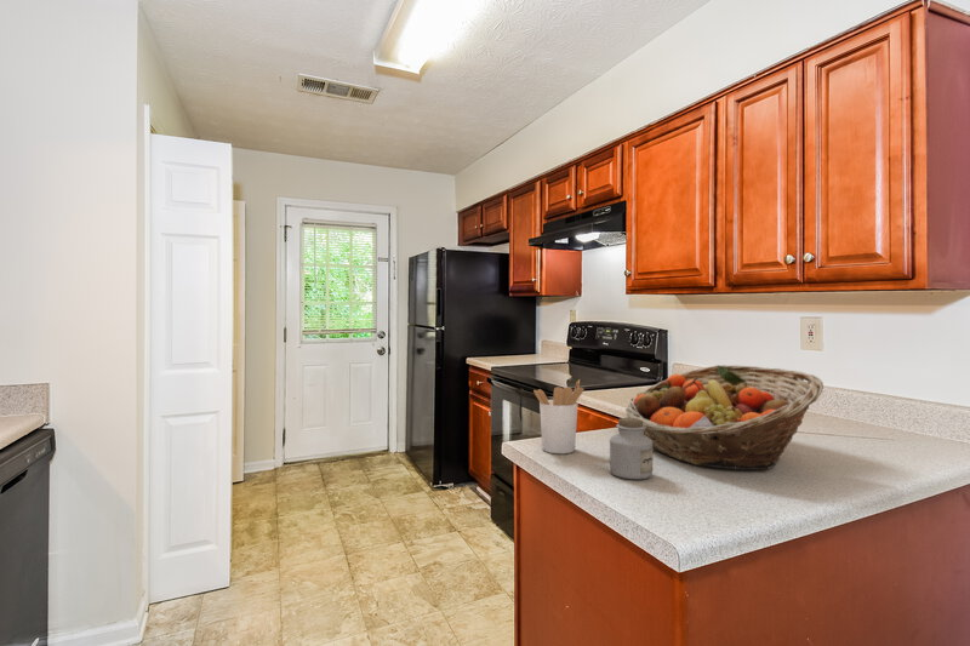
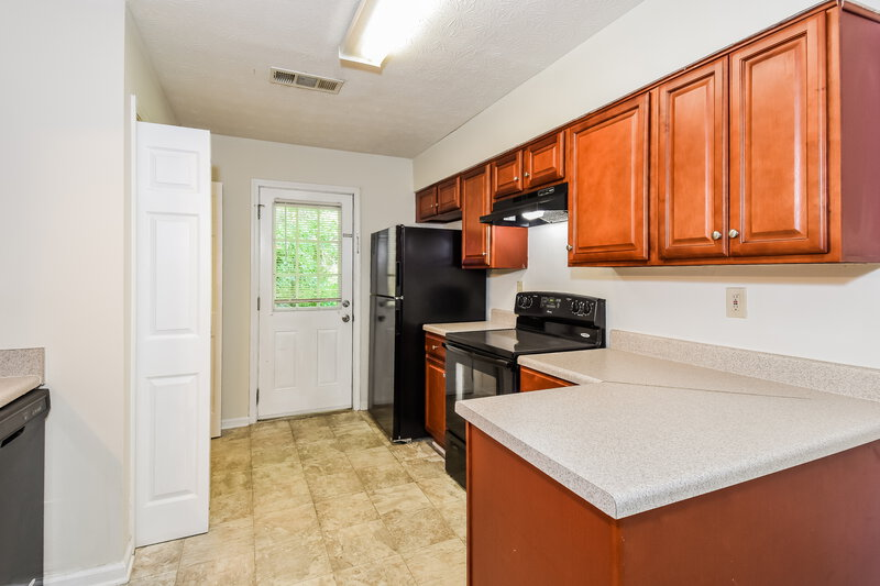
- utensil holder (561, 416)
- jar (630, 446)
- fruit basket (714, 410)
